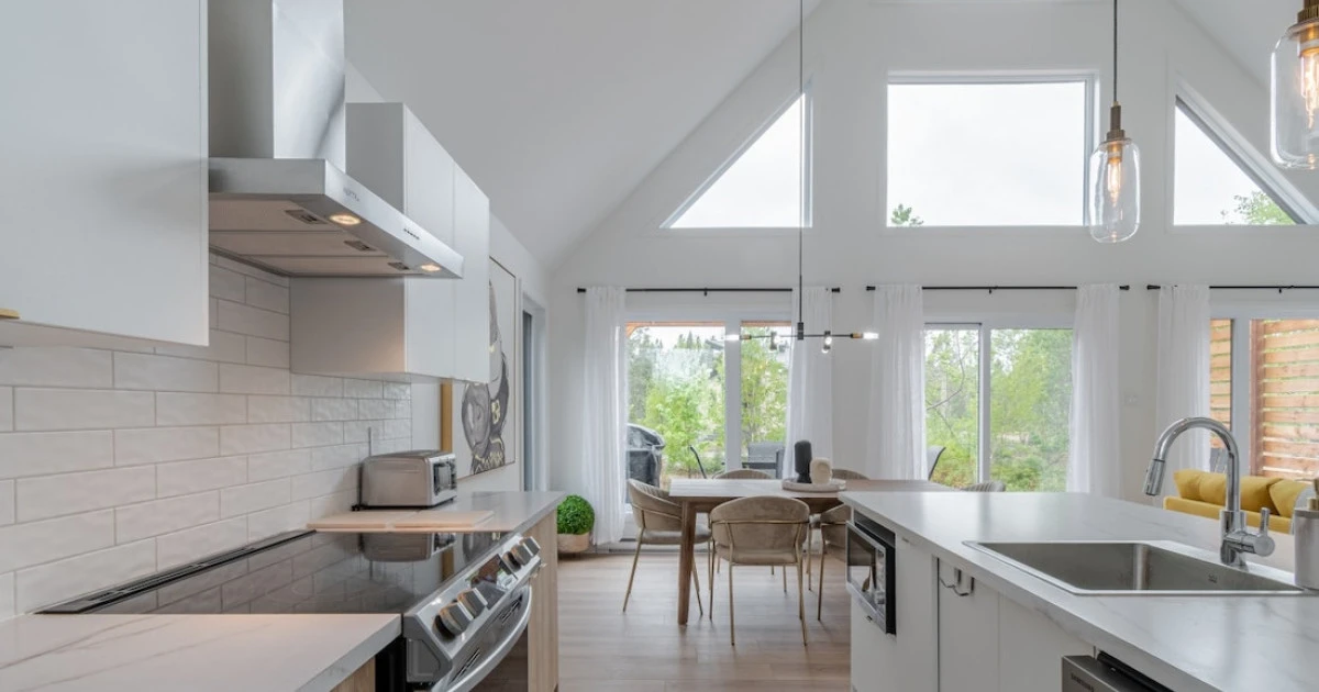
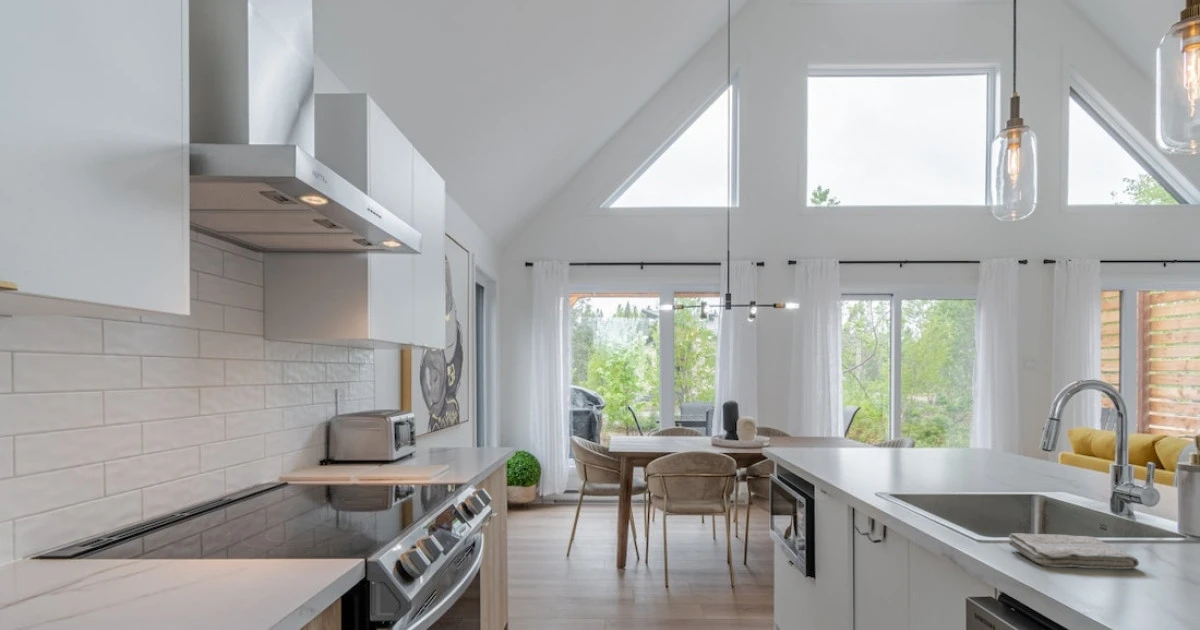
+ washcloth (1068, 549)
